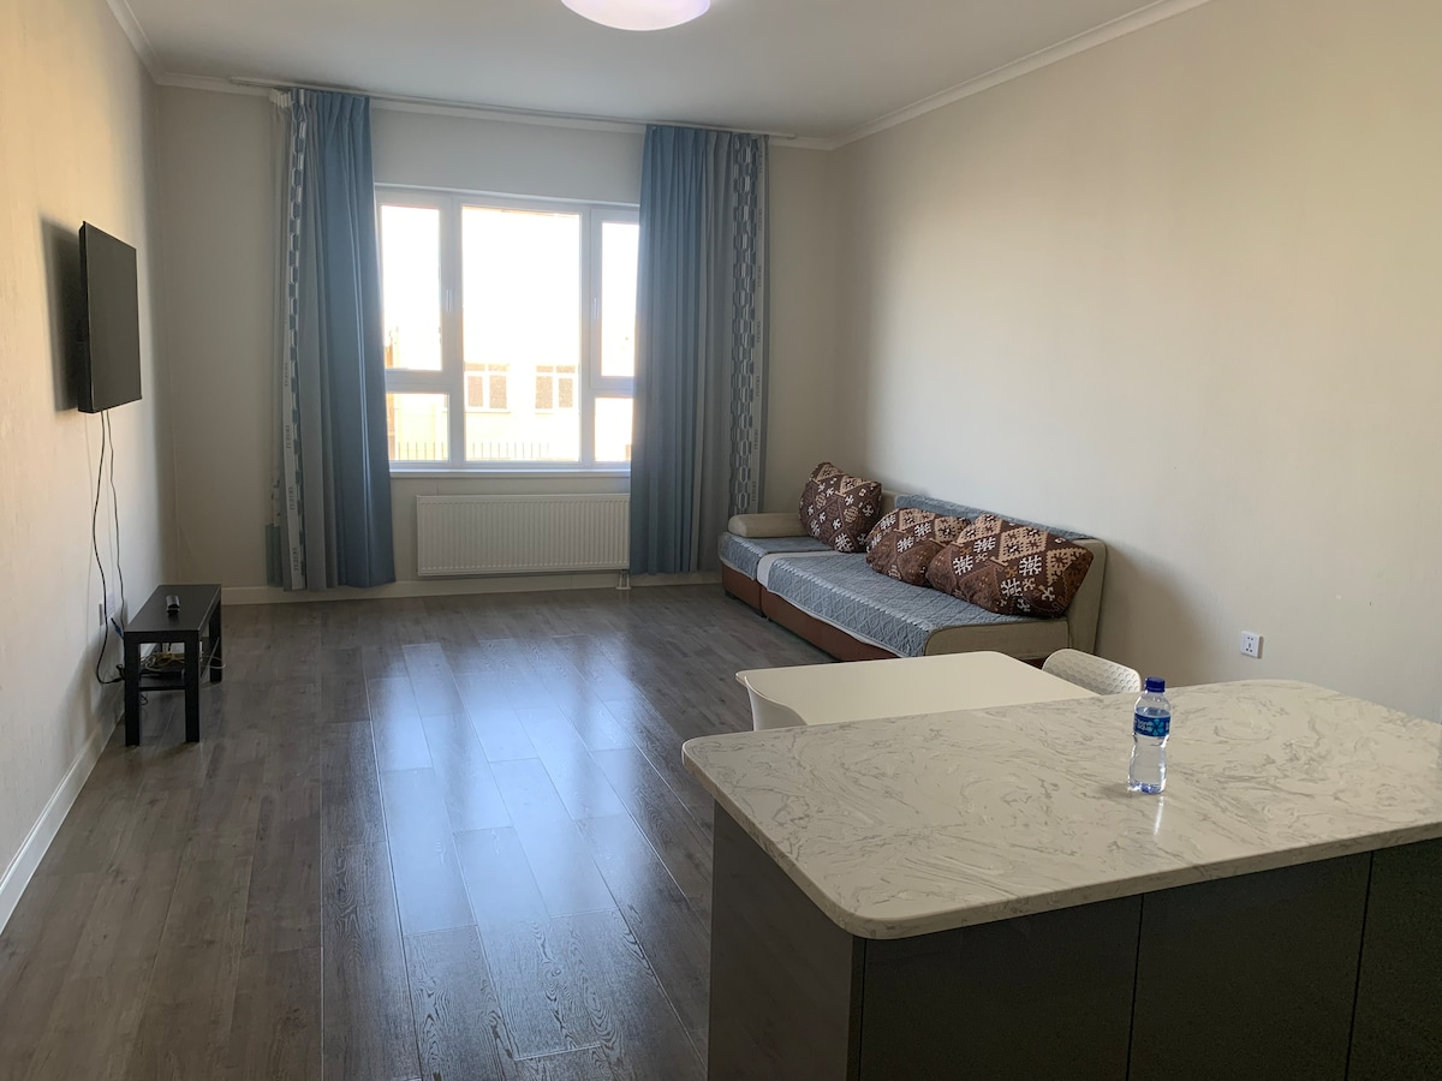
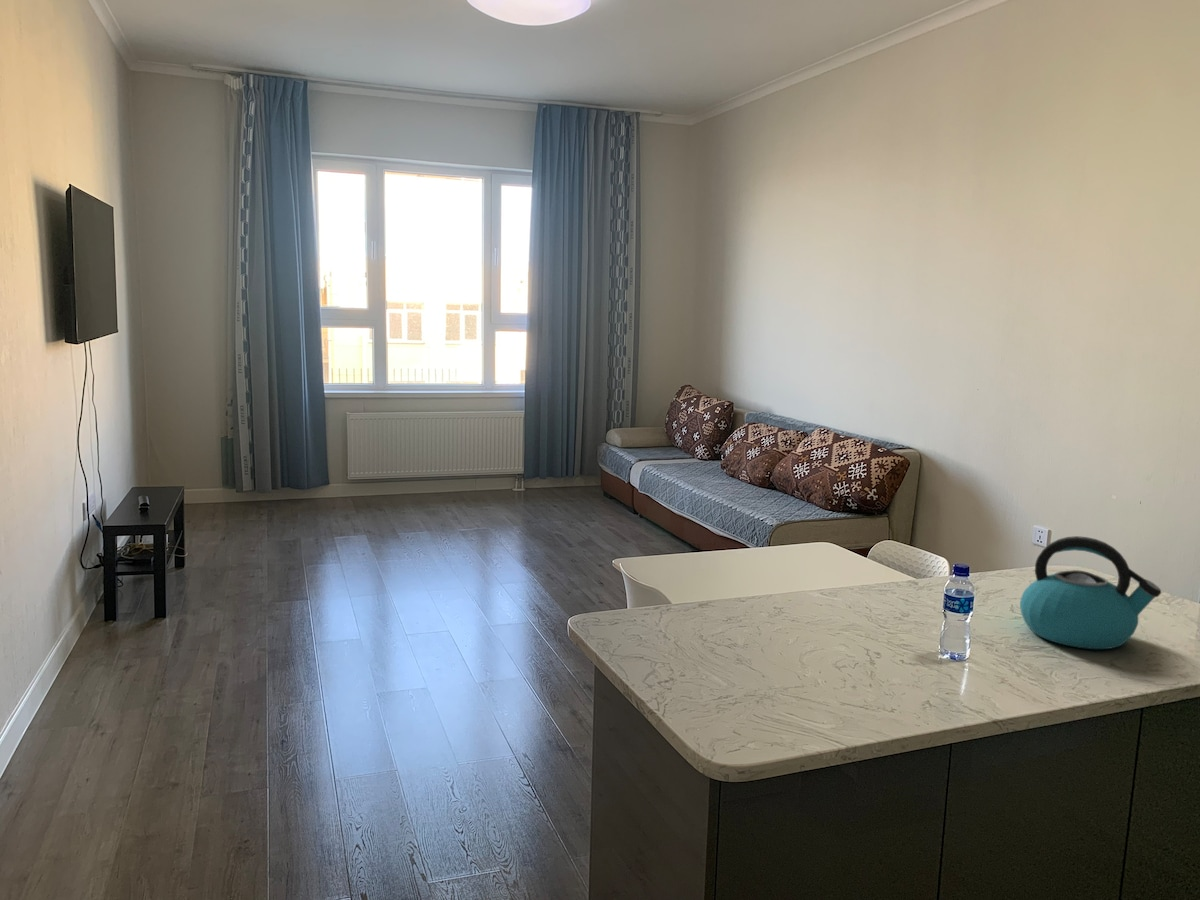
+ kettle (1089, 588)
